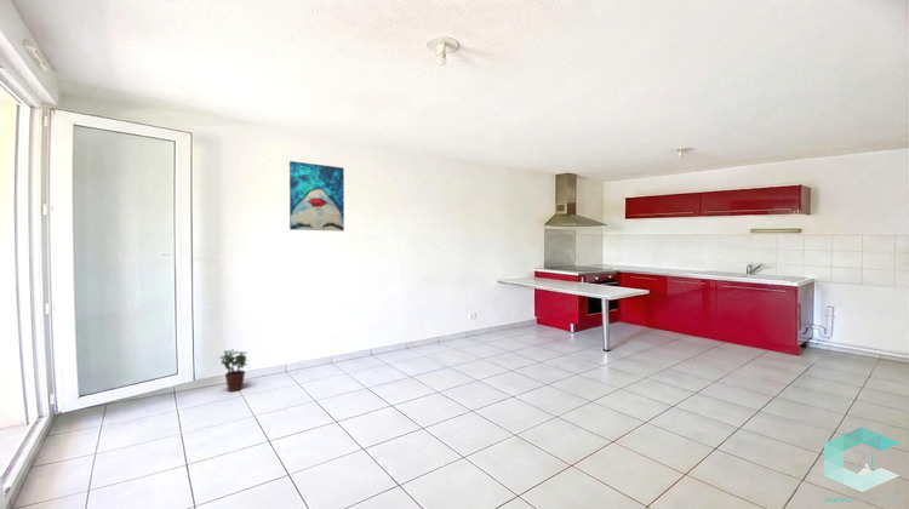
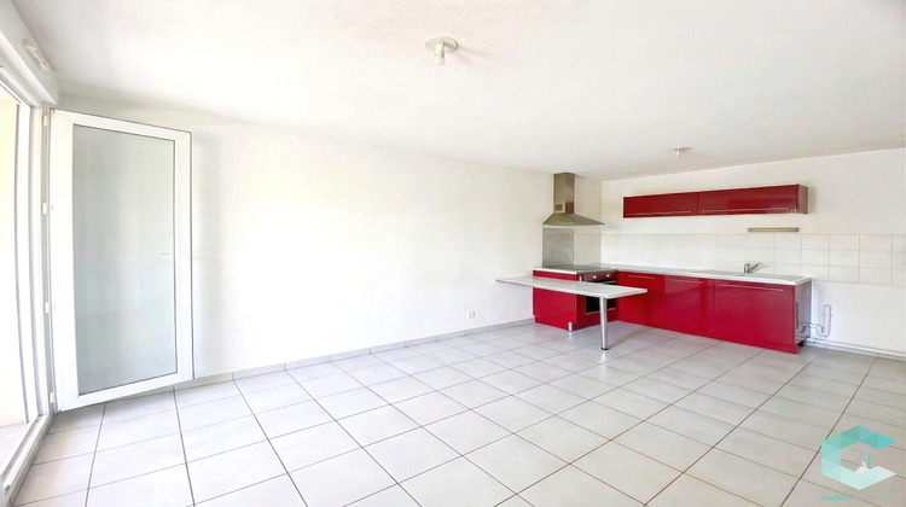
- potted plant (233, 368)
- wall art (318, 198)
